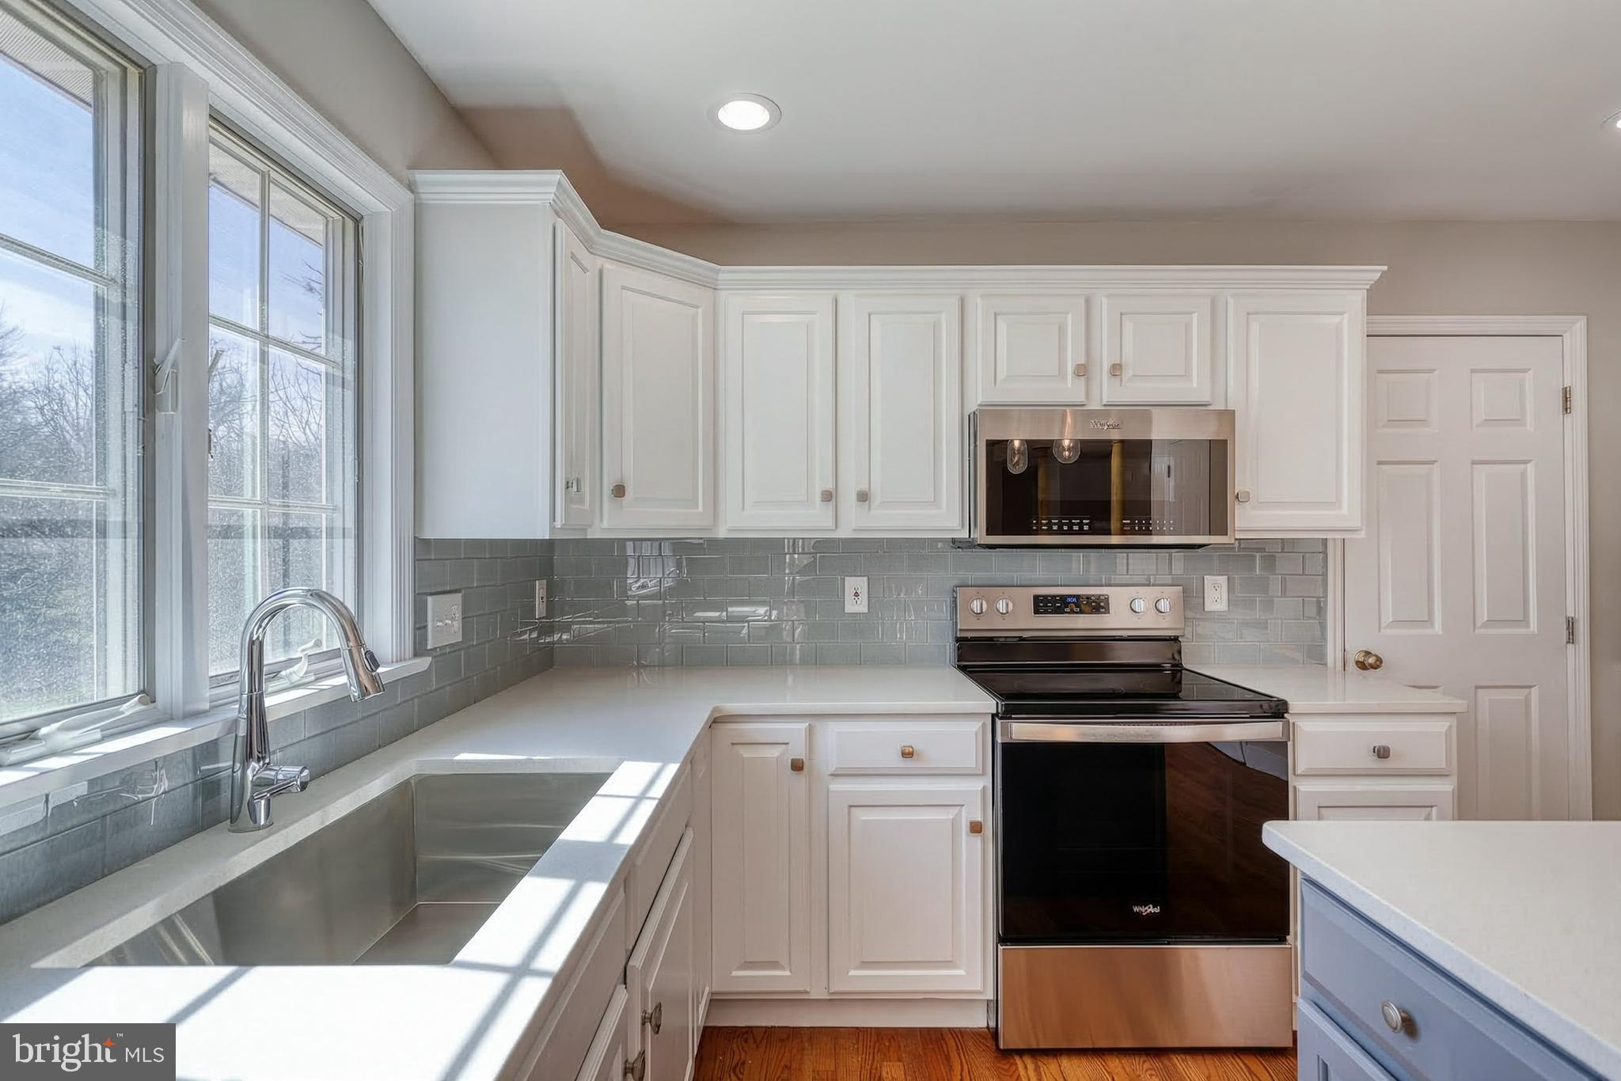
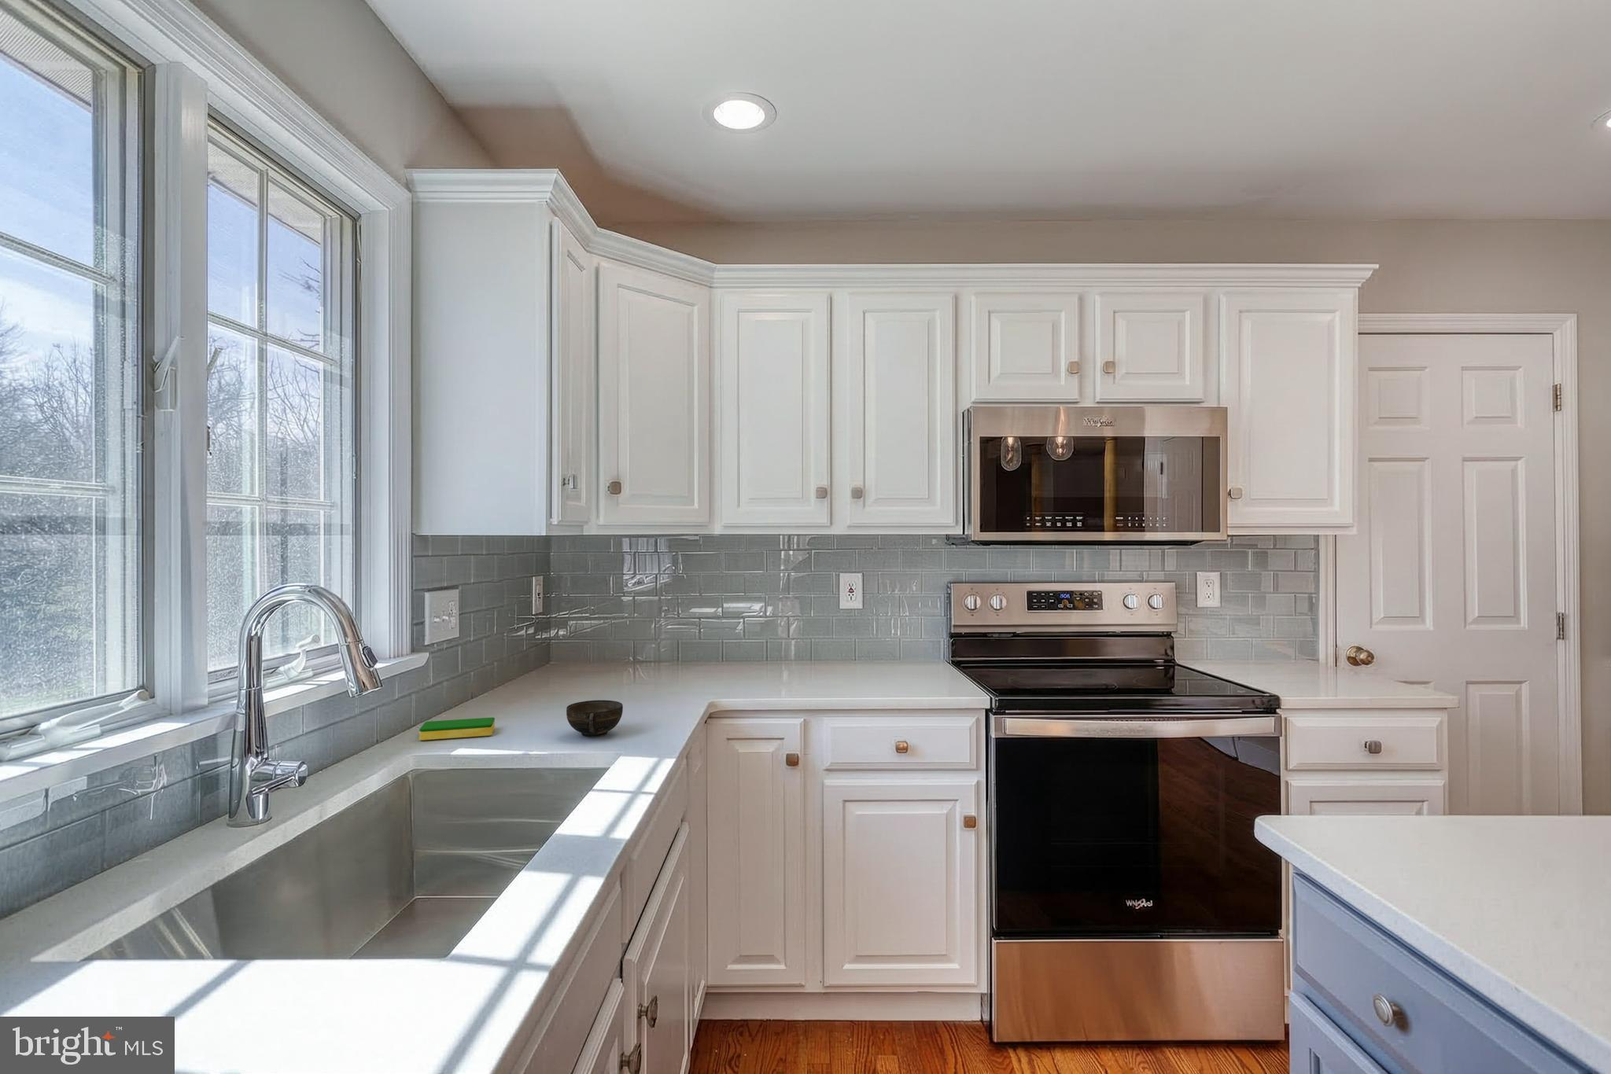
+ dish sponge (458, 728)
+ cup (593, 720)
